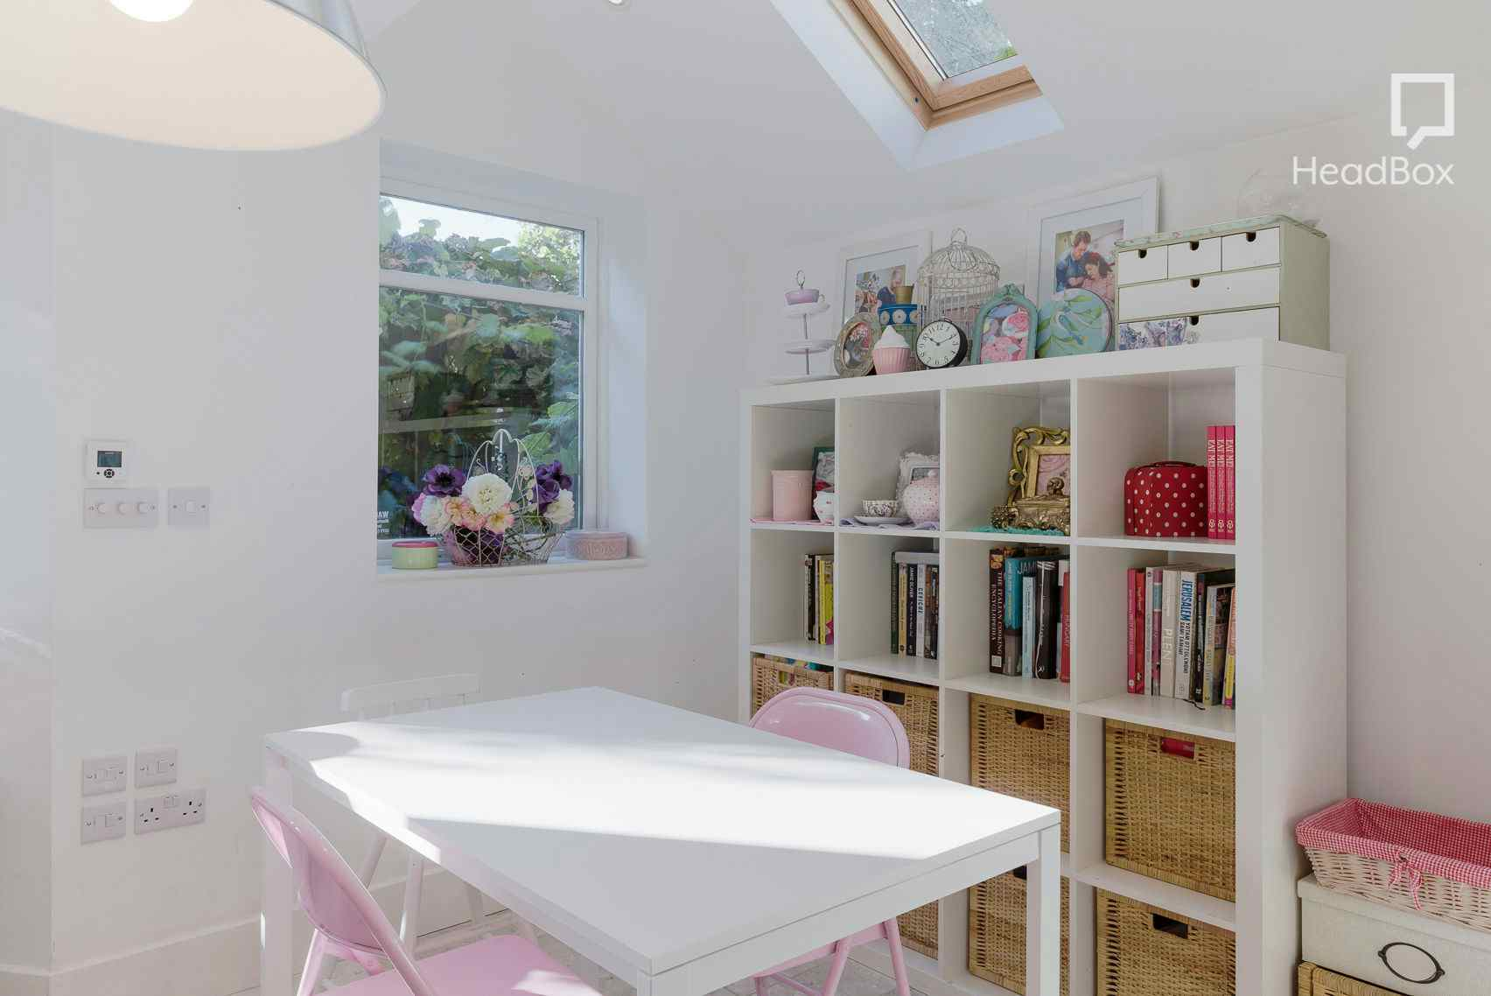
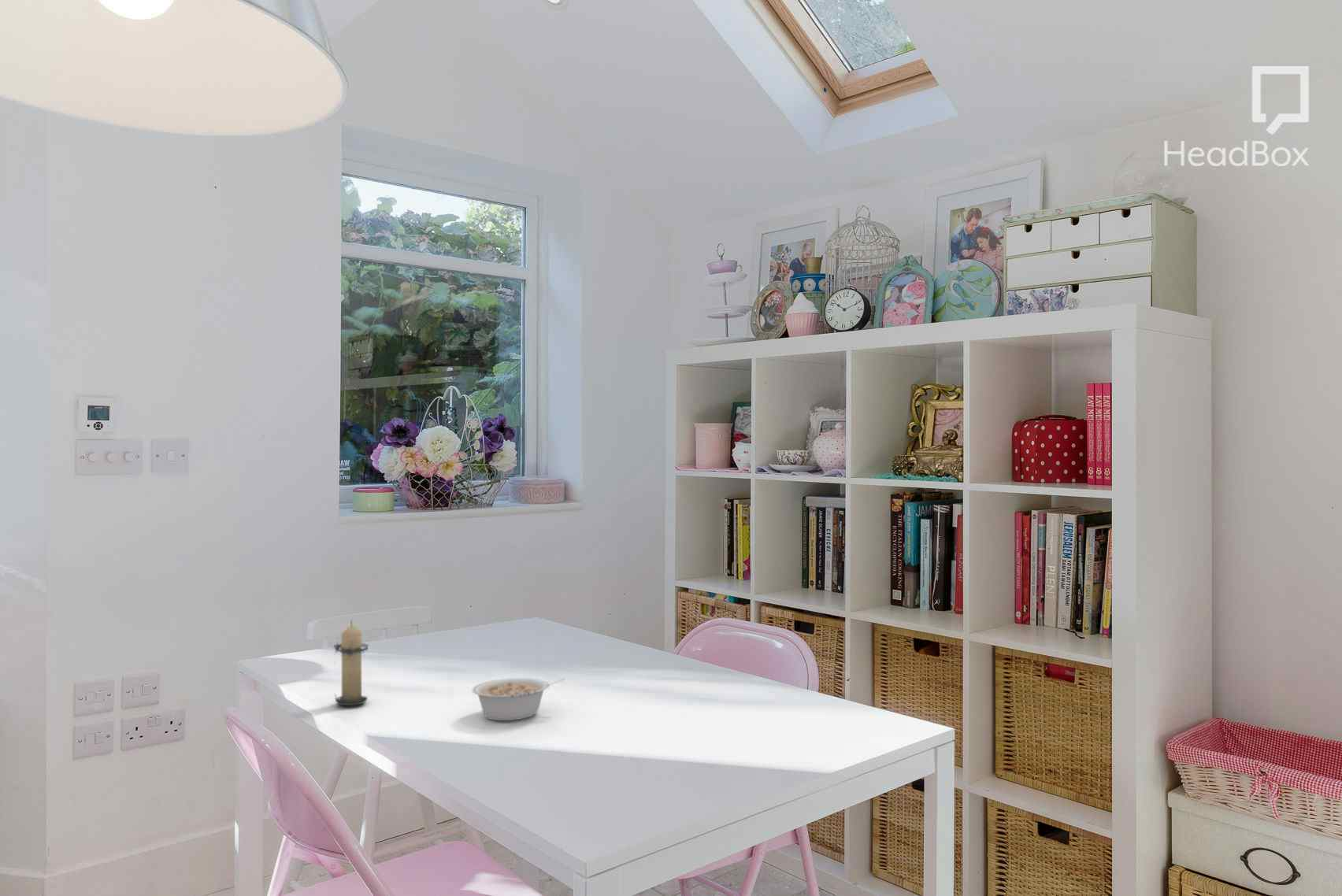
+ candle (351, 661)
+ legume (513, 696)
